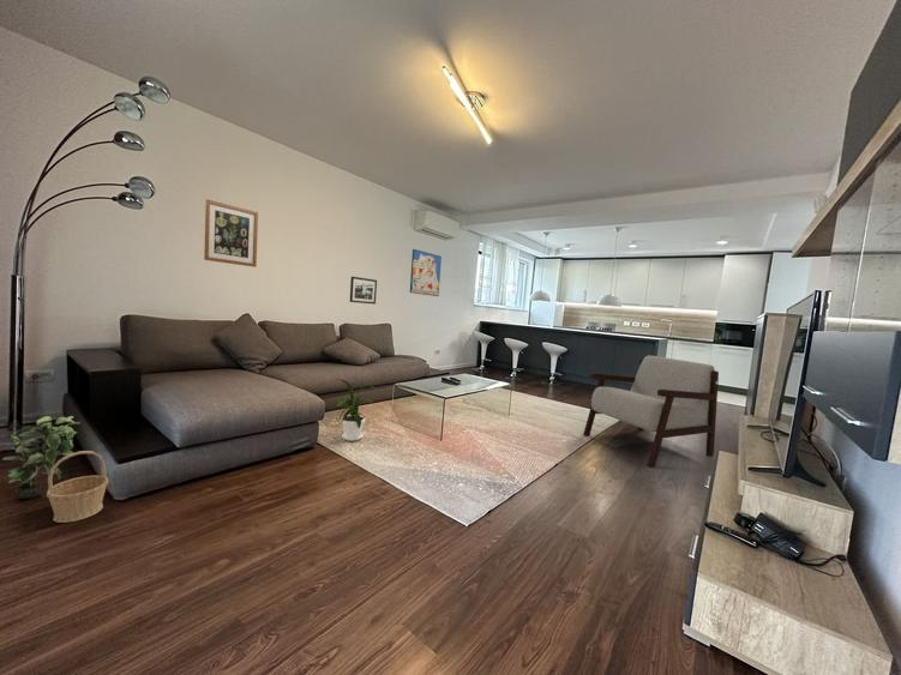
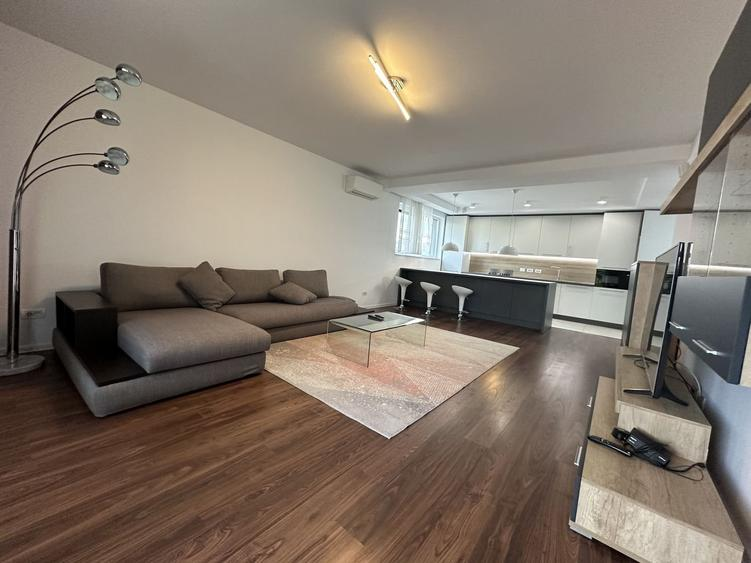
- armchair (649, 402)
- picture frame (364, 290)
- house plant (352, 408)
- wall art (426, 273)
- wall art (232, 235)
- potted plant (44, 454)
- basket (78, 482)
